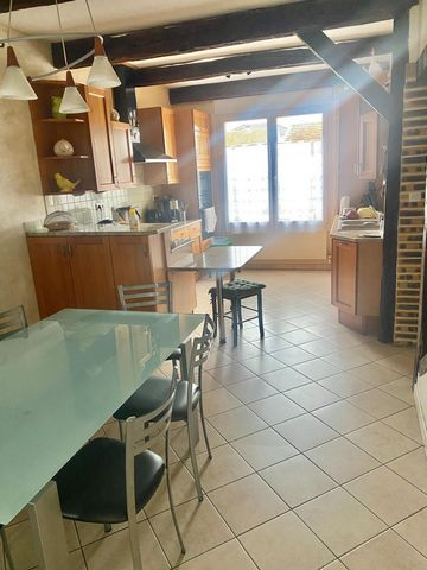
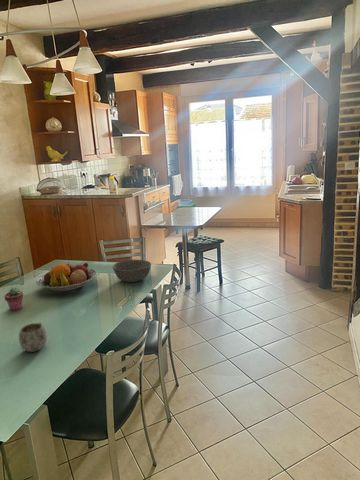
+ mug (34, 336)
+ potted succulent (14, 298)
+ fruit bowl (66, 274)
+ bowl (132, 271)
